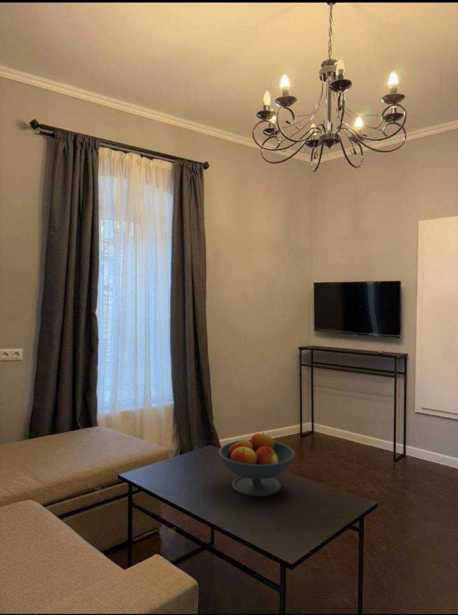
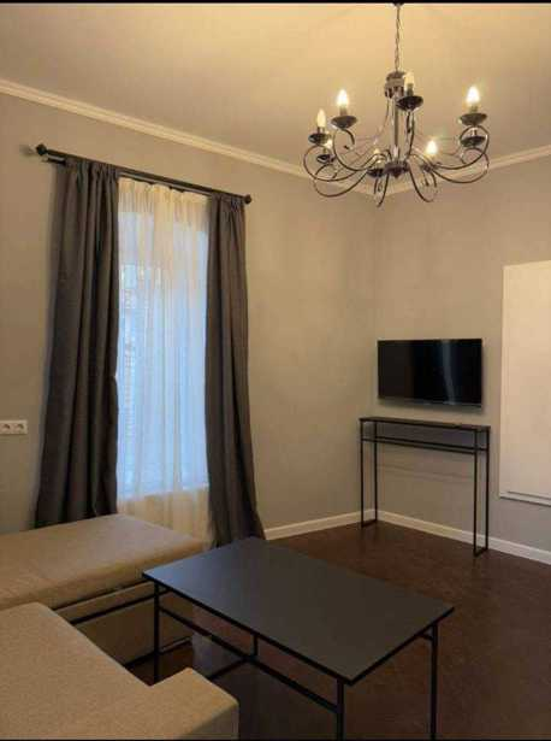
- fruit bowl (256, 462)
